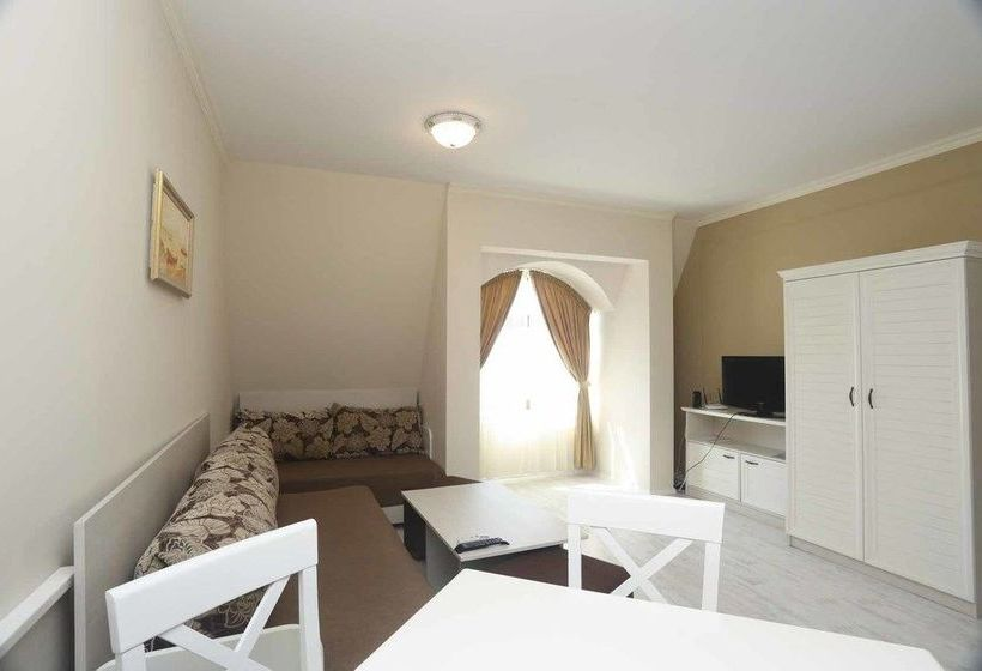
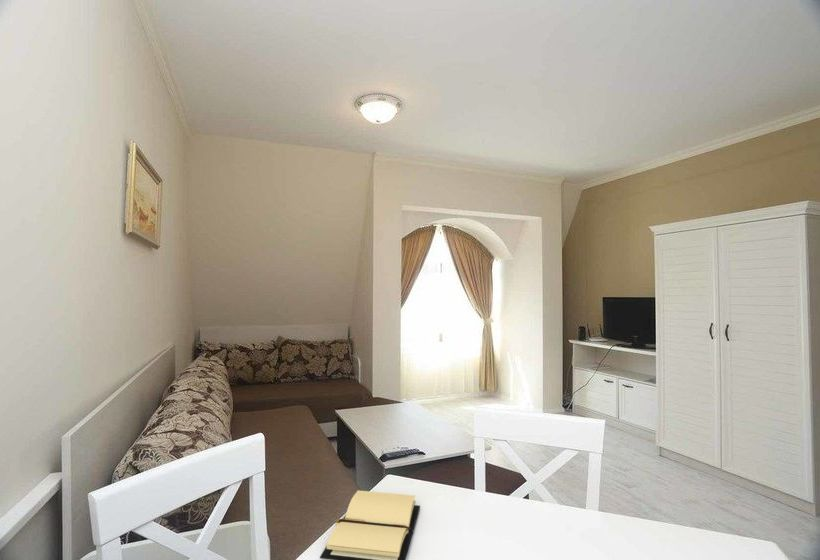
+ book (373, 522)
